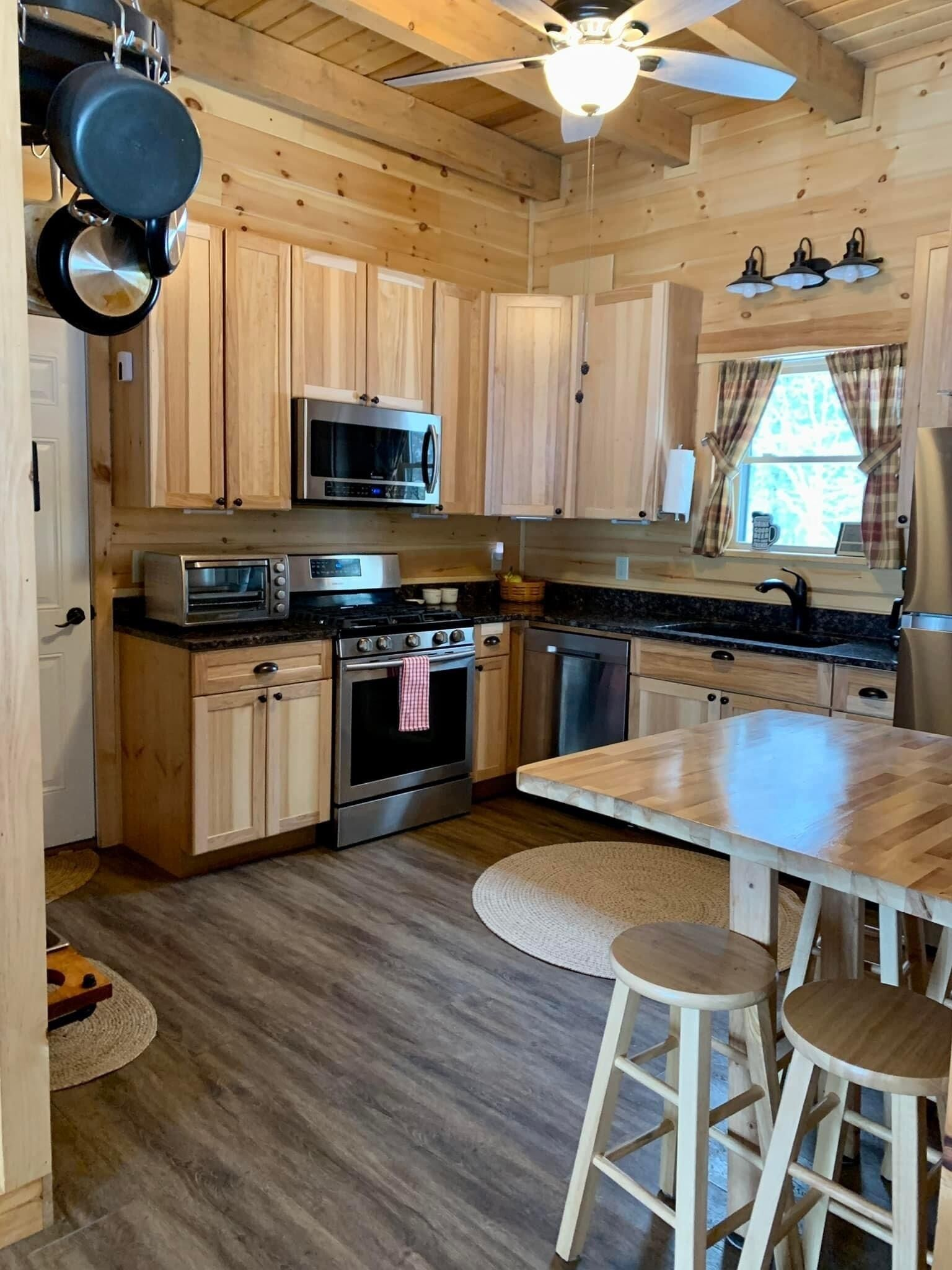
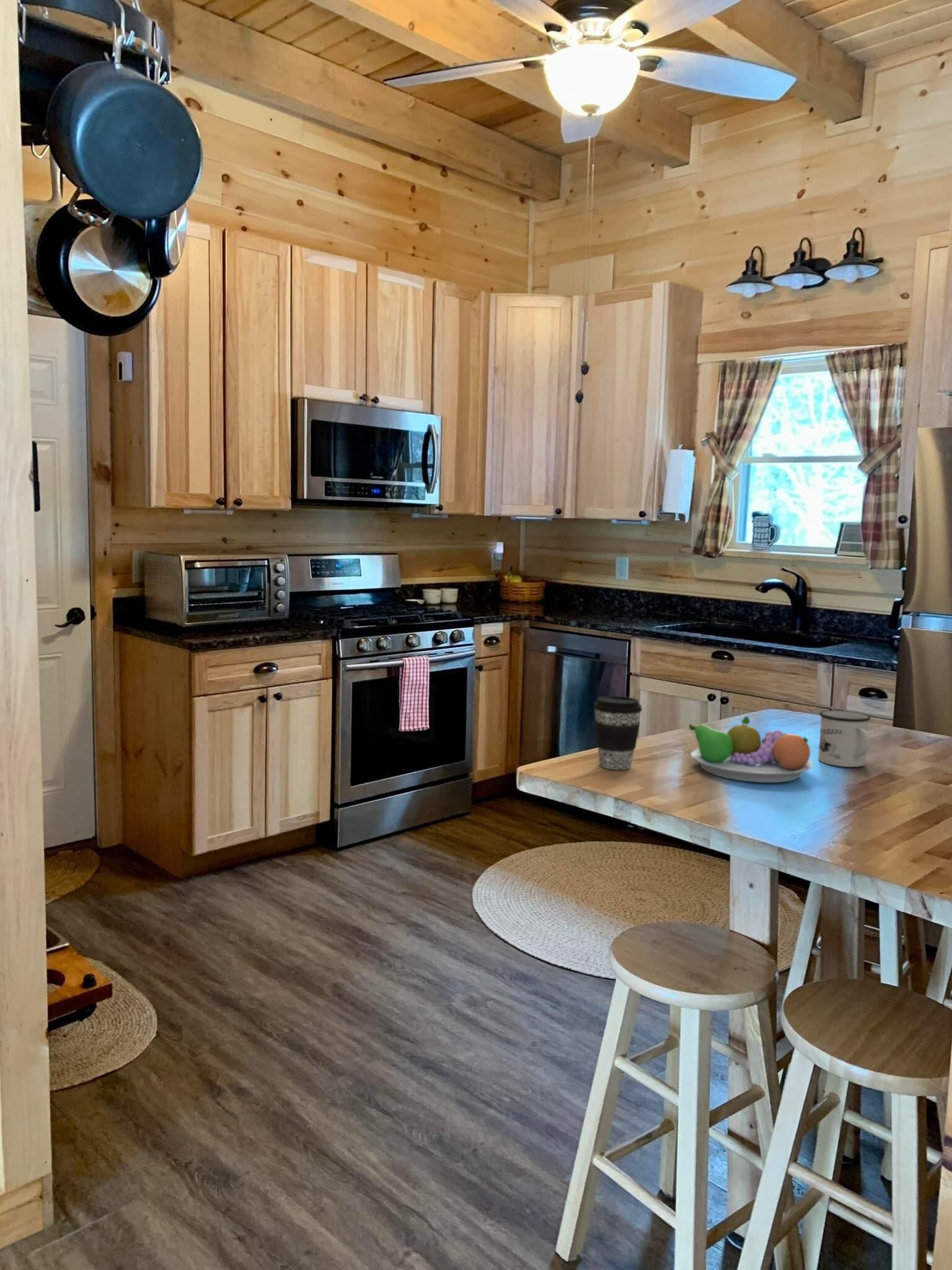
+ mug (848, 740)
+ coffee cup (616, 732)
+ fruit bowl (747, 746)
